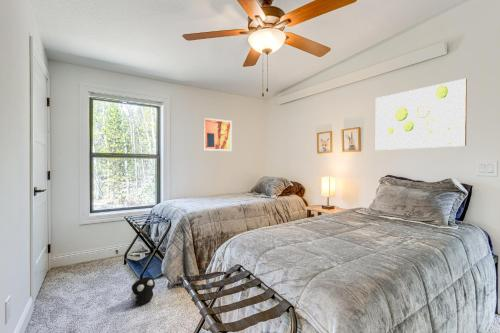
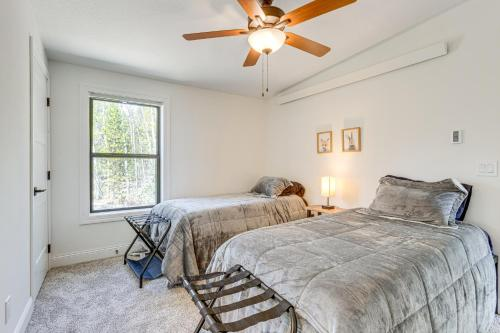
- wall art (414, 118)
- wall art (217, 135)
- plush toy (141, 290)
